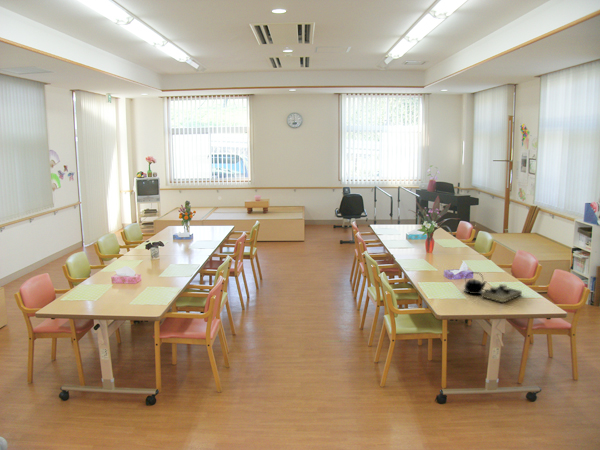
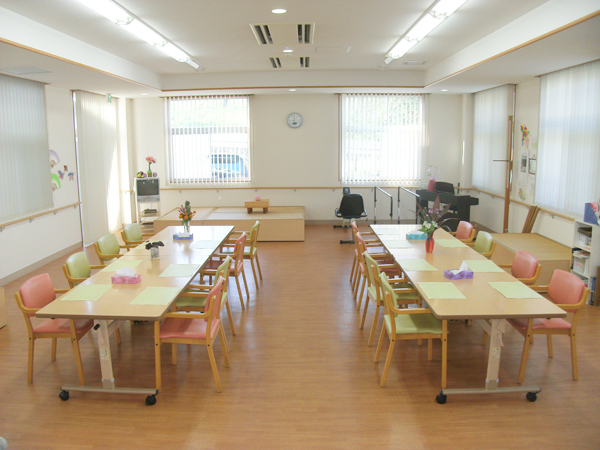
- tea set (494, 287)
